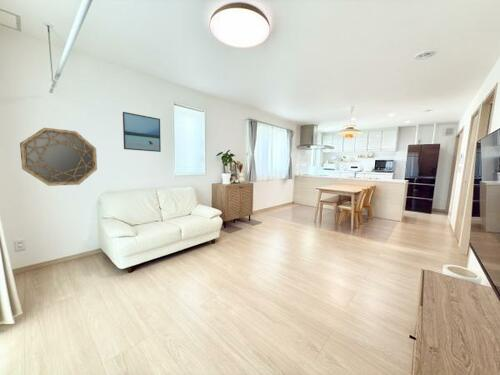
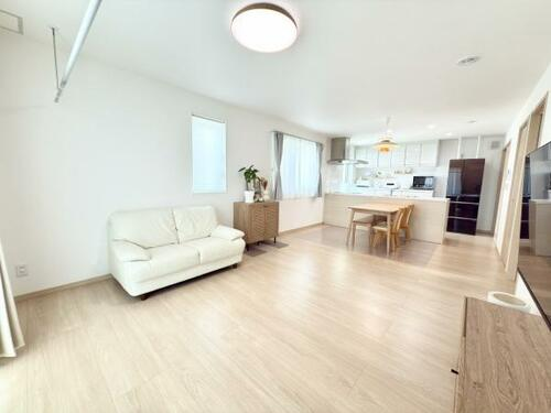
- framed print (142, 133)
- home mirror (62, 157)
